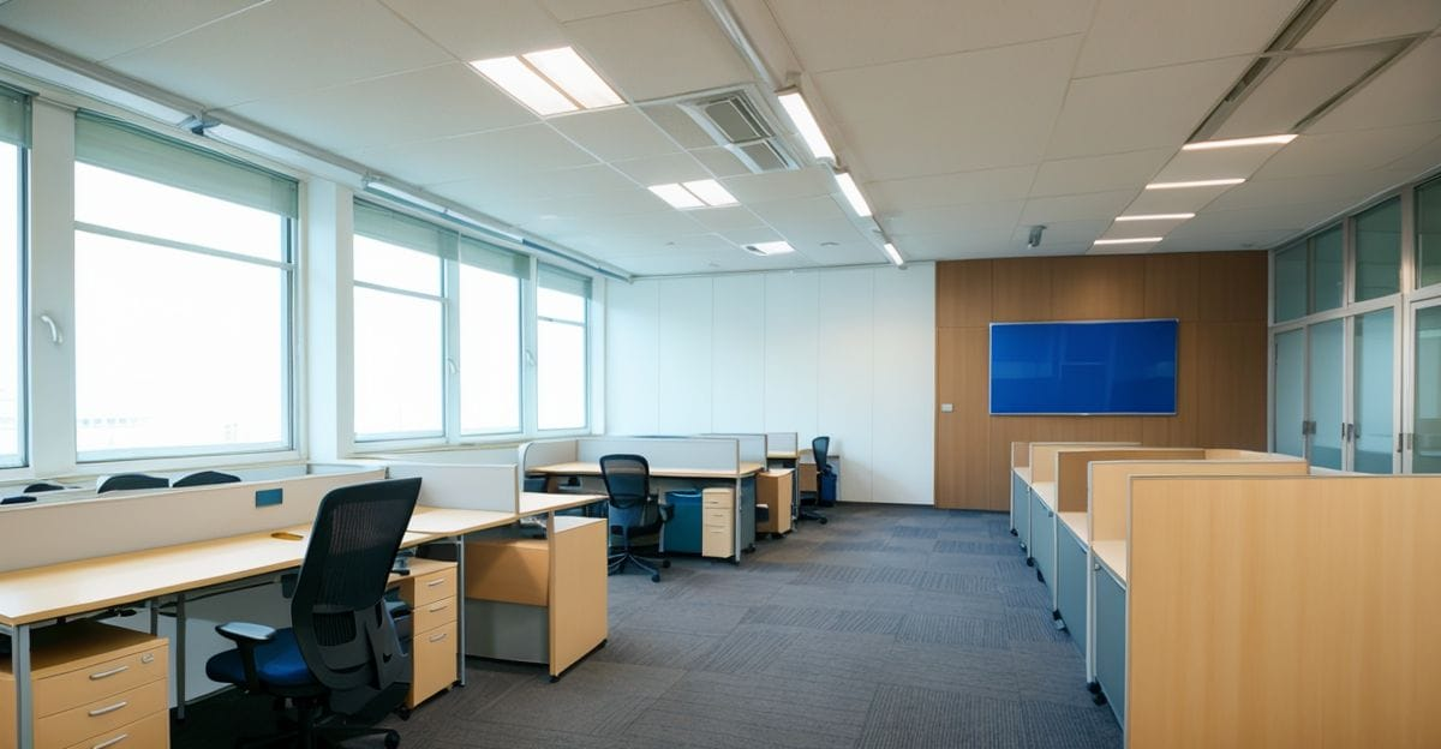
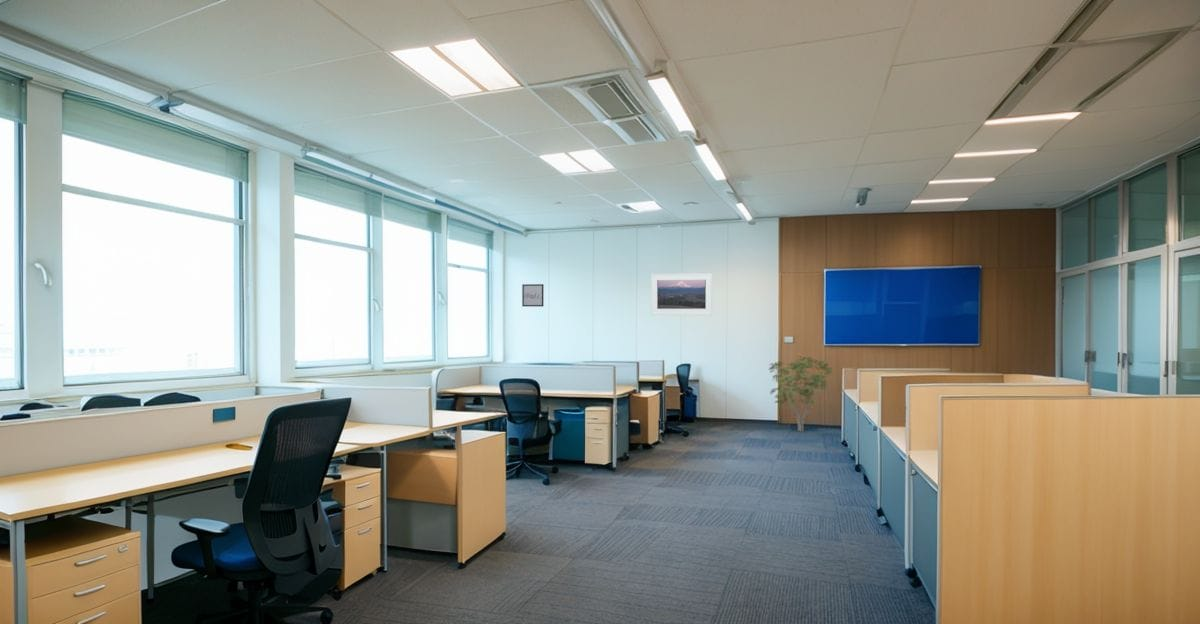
+ shrub (800, 393)
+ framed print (681, 294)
+ wall art (532, 295)
